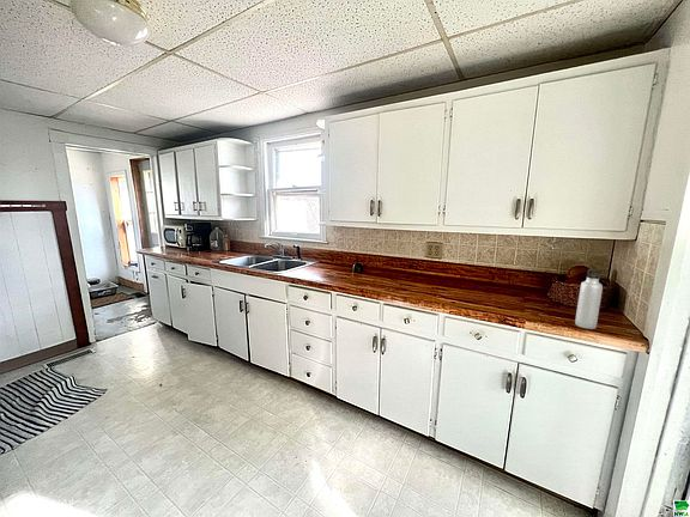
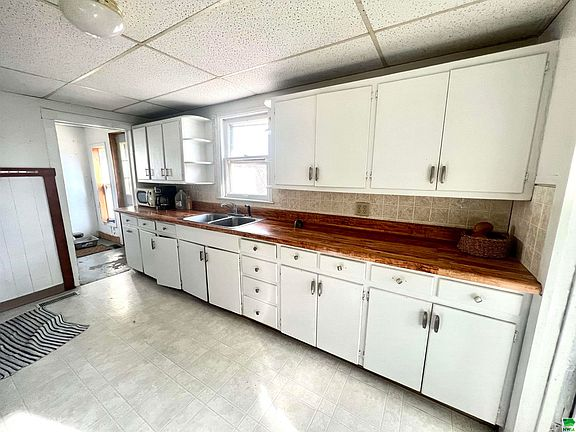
- water bottle (589, 298)
